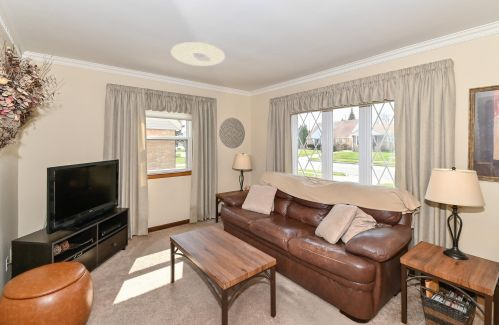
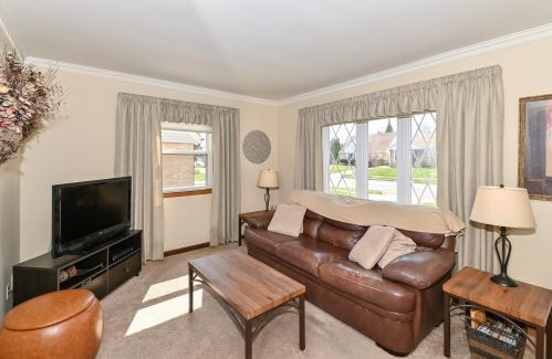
- ceiling light (198, 52)
